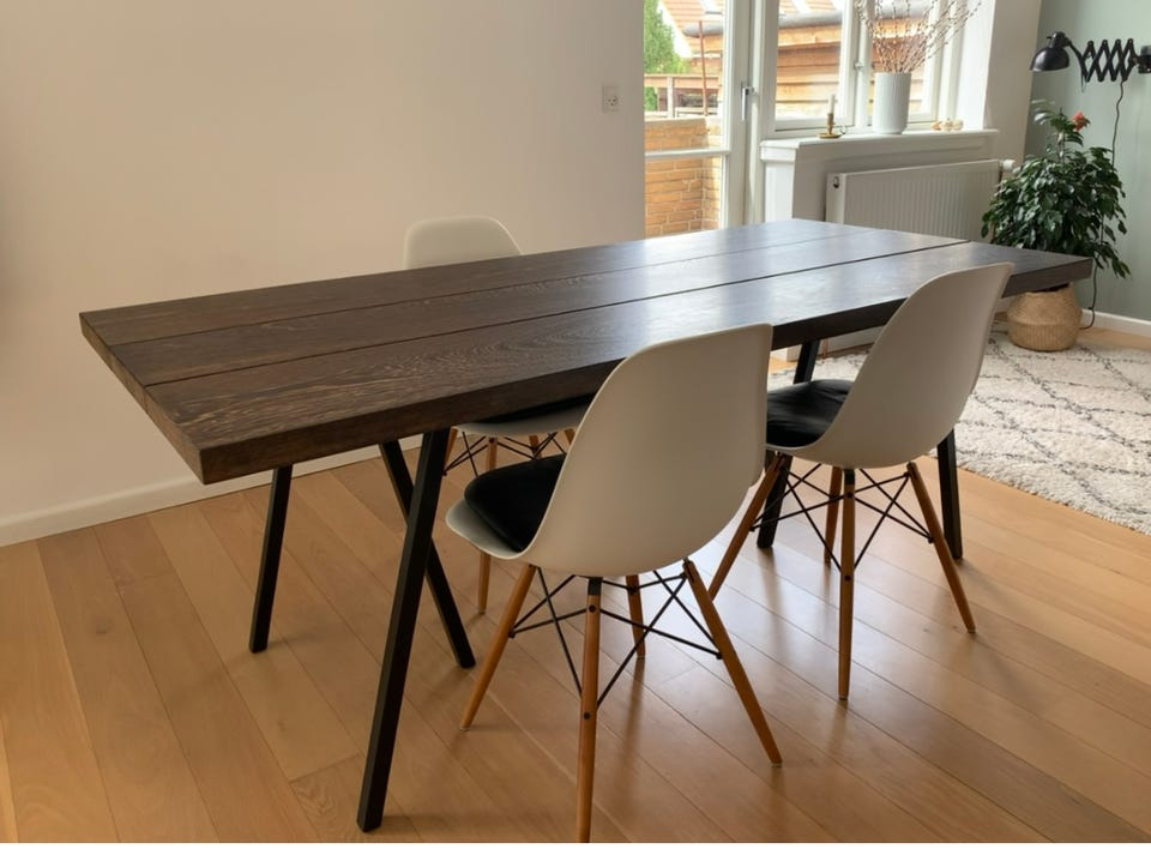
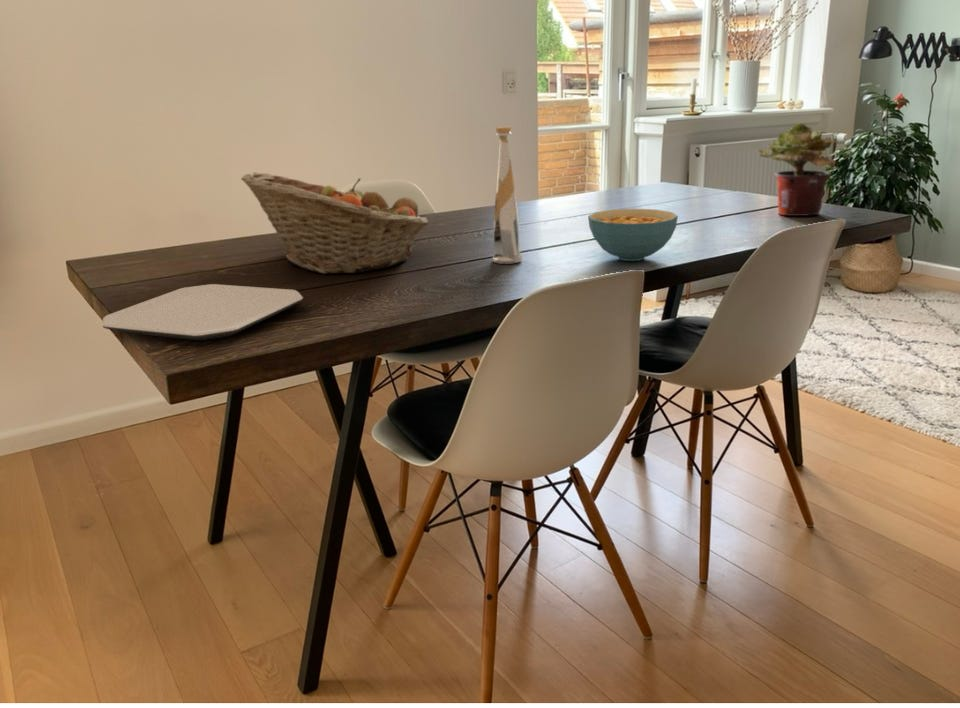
+ fruit basket (336, 214)
+ bottle (505, 195)
+ plate (206, 311)
+ cereal bowl (631, 237)
+ potted plant (795, 169)
